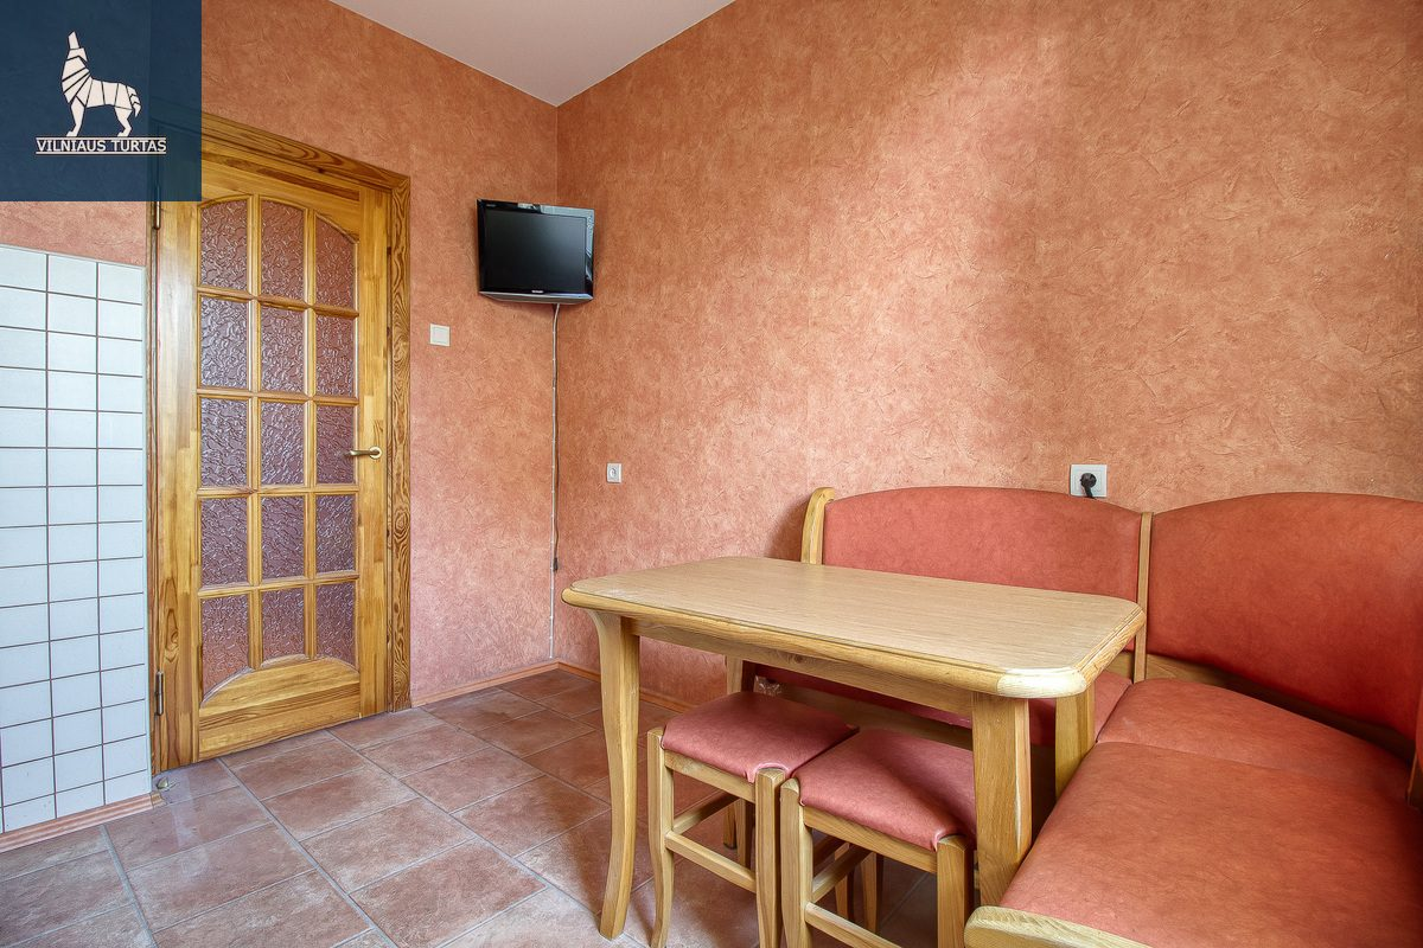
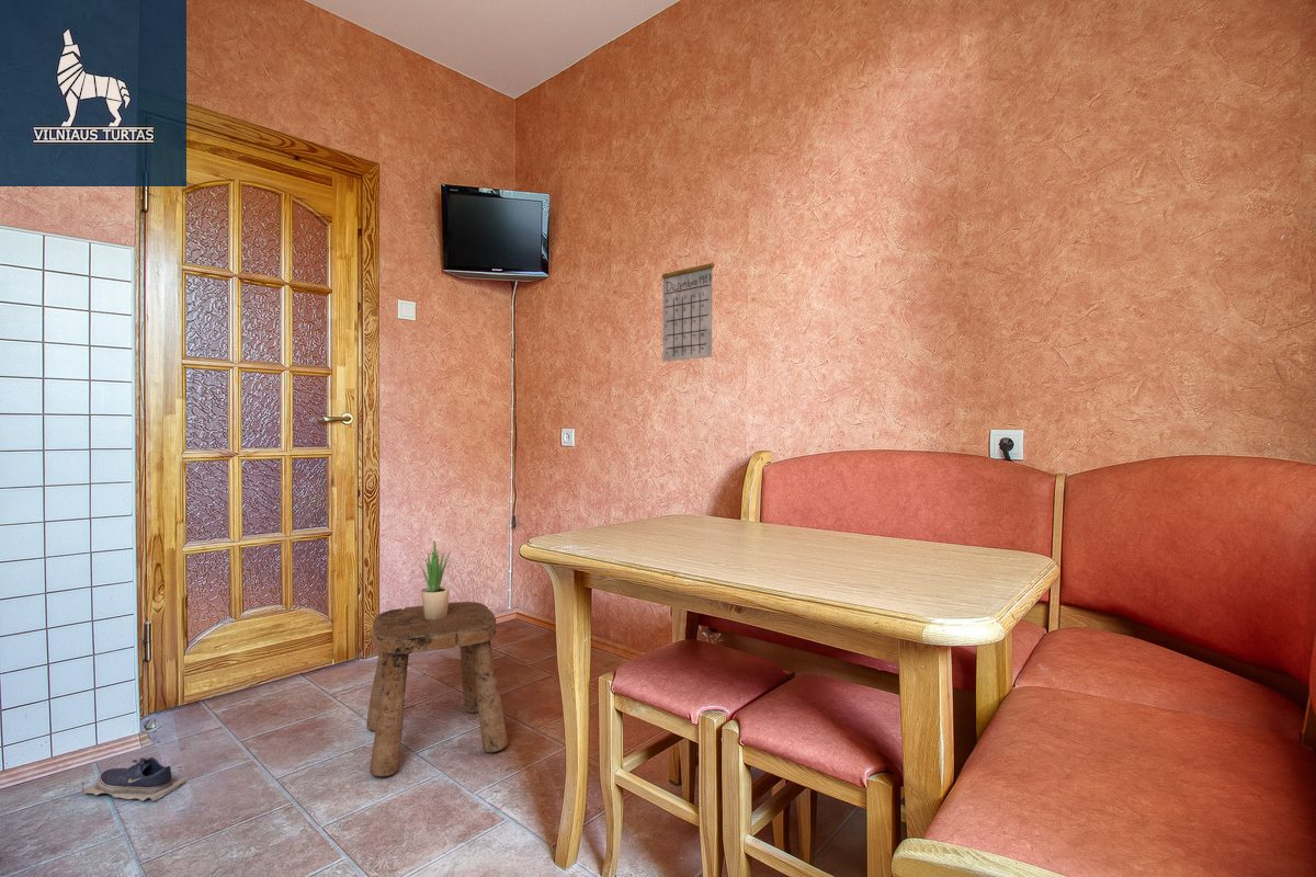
+ calendar (687, 303)
+ shoe (133, 775)
+ stool (462, 677)
+ potted plant (434, 578)
